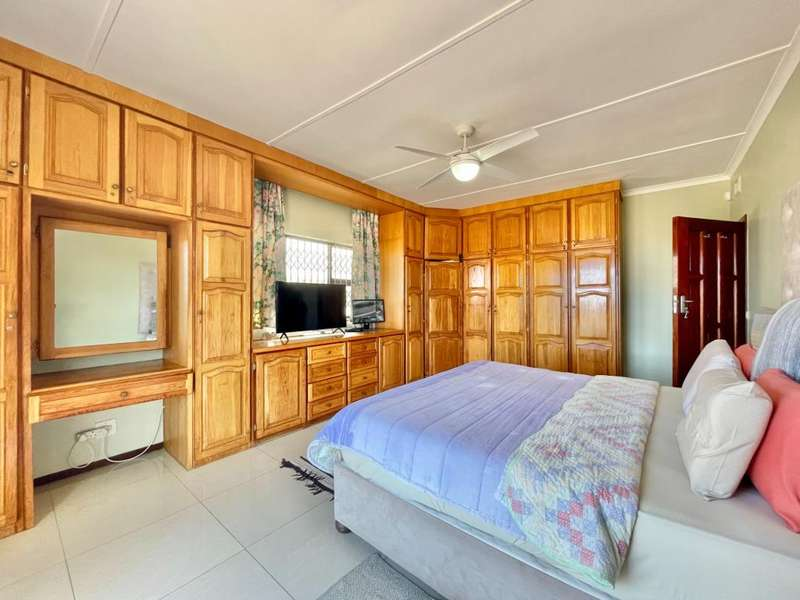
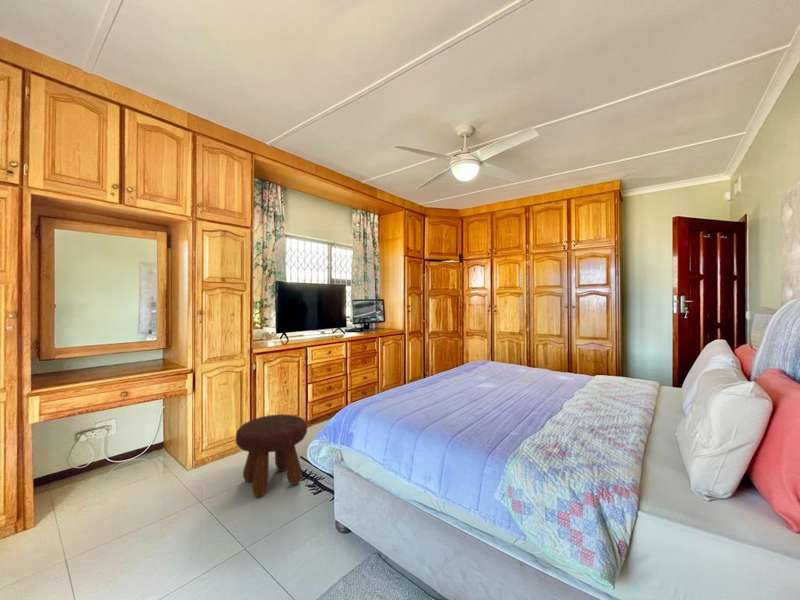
+ footstool (272, 451)
